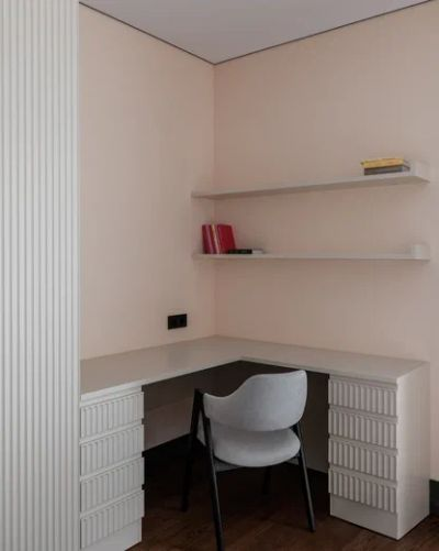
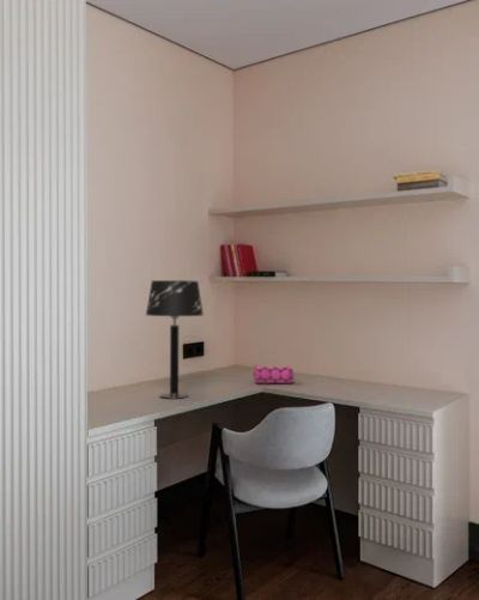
+ table lamp (174, 338)
+ pencil case (273, 374)
